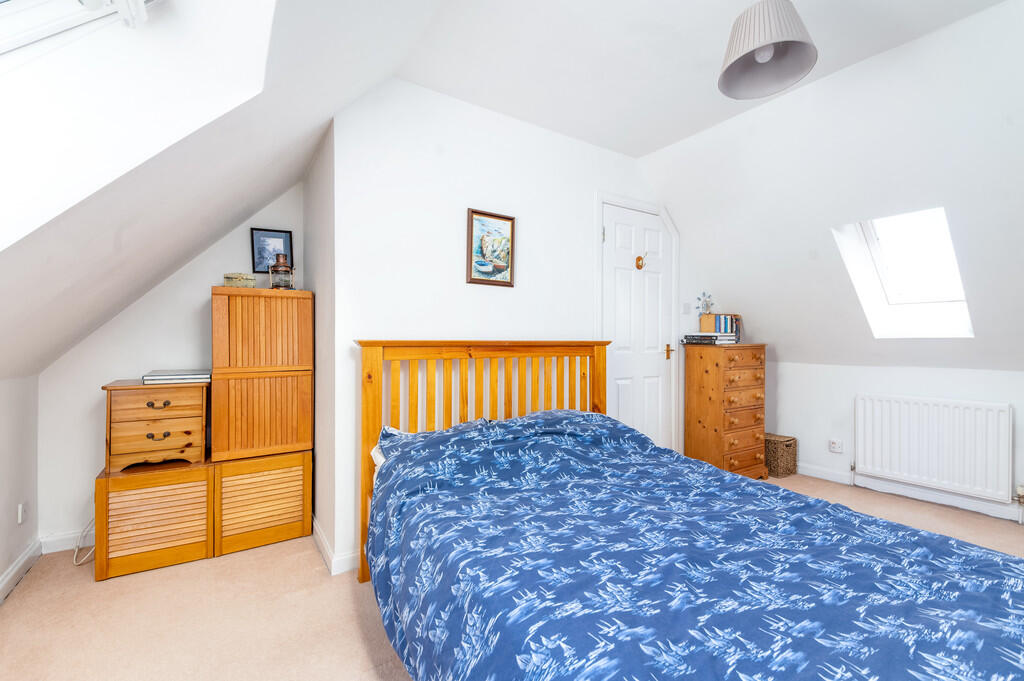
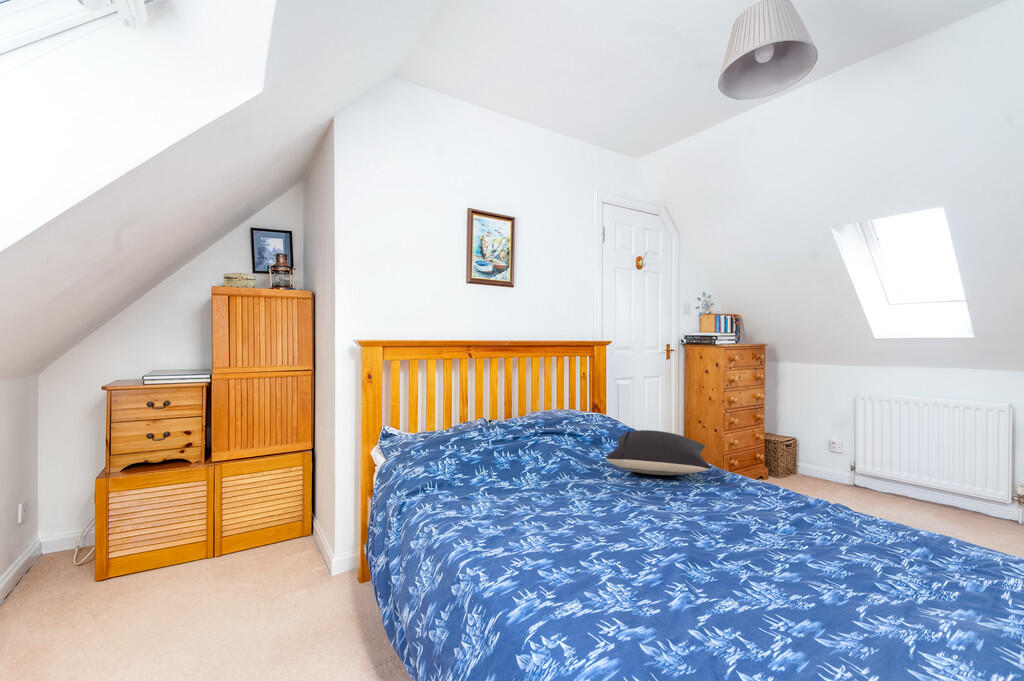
+ pillow (658, 452)
